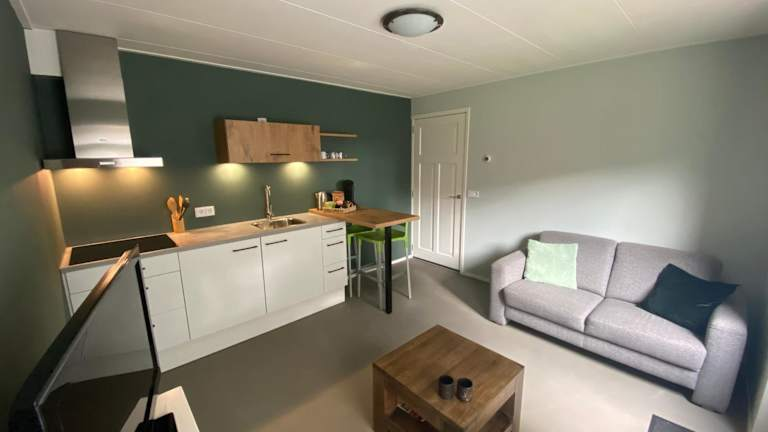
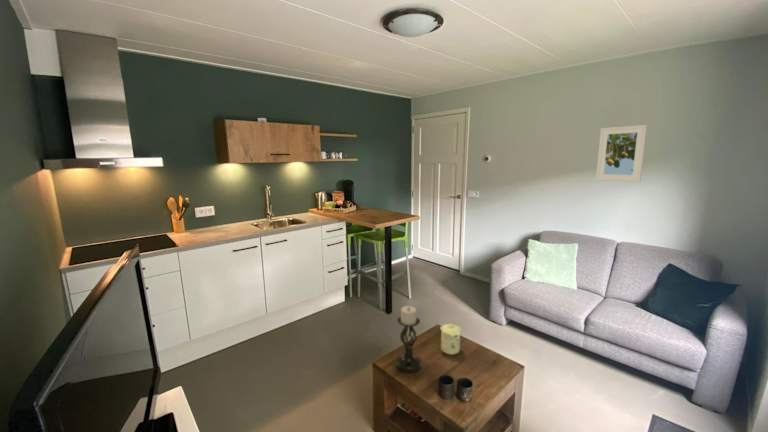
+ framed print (620, 154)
+ candle holder (408, 336)
+ mug (449, 337)
